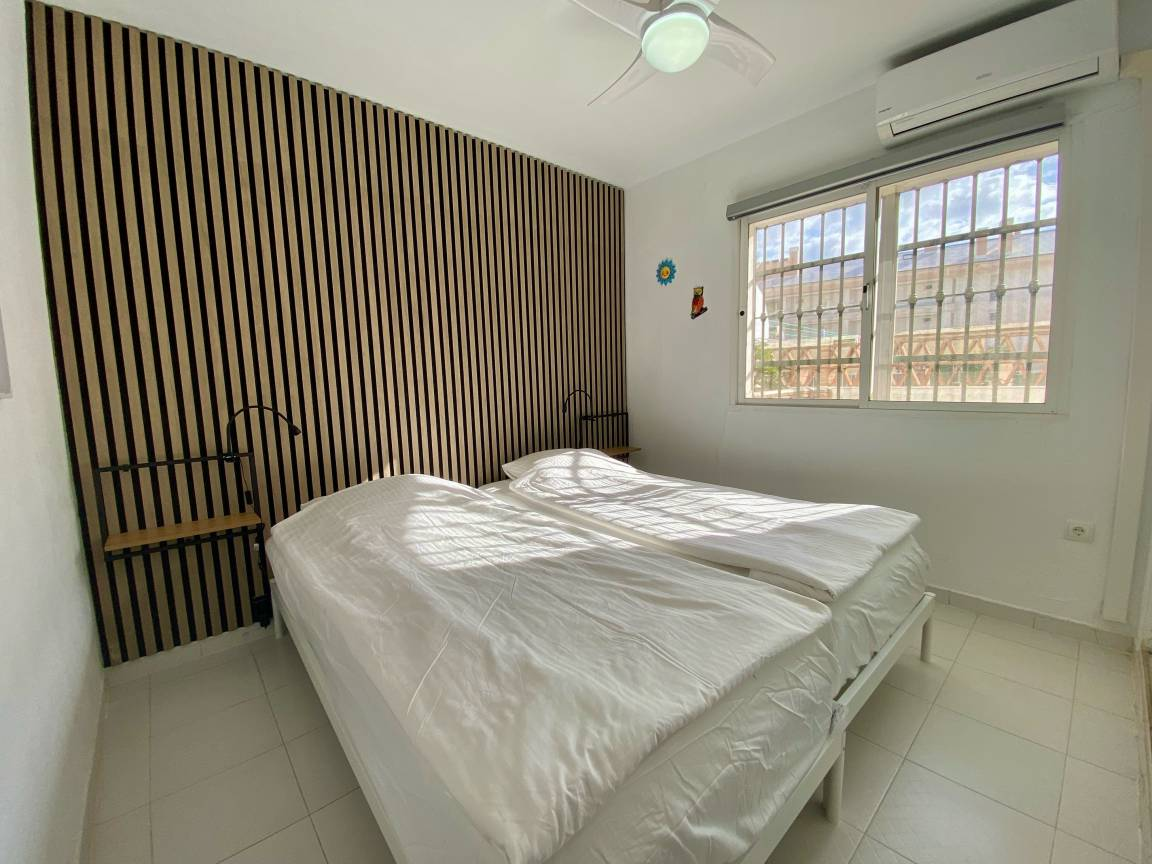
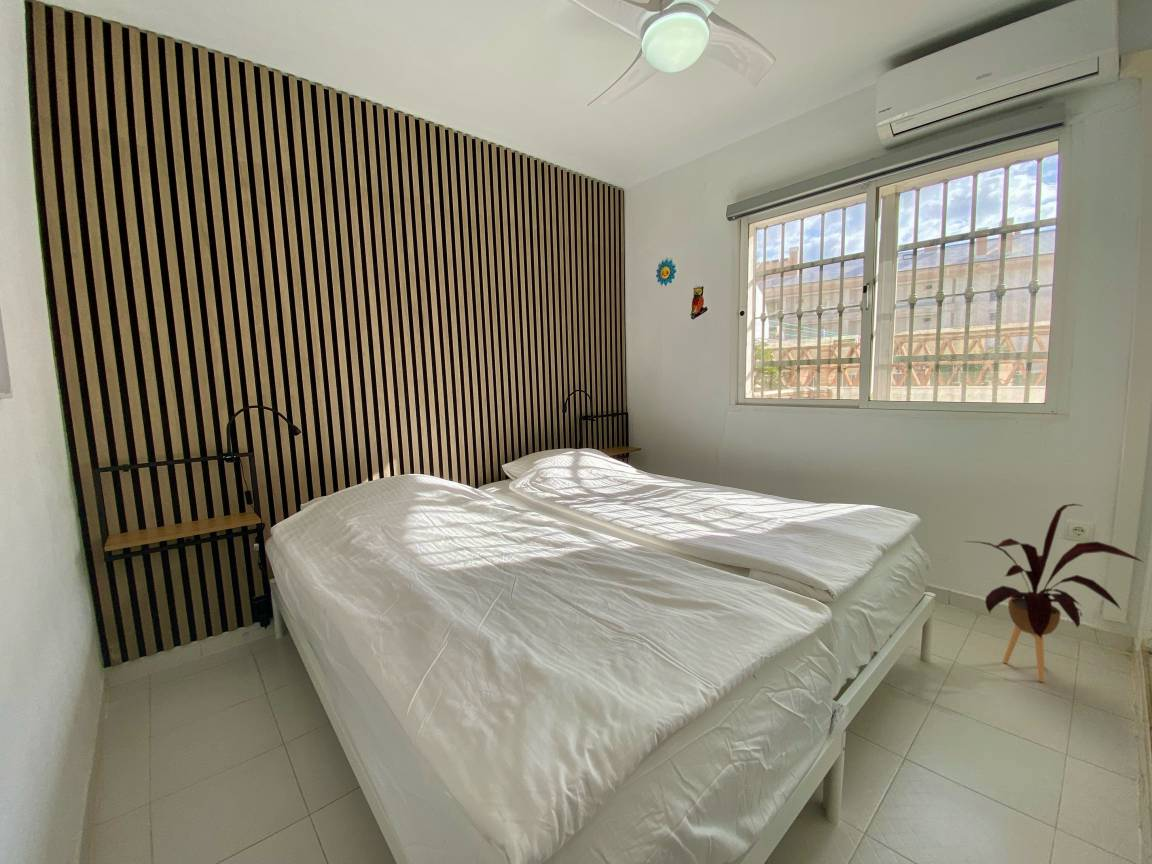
+ house plant (1043, 592)
